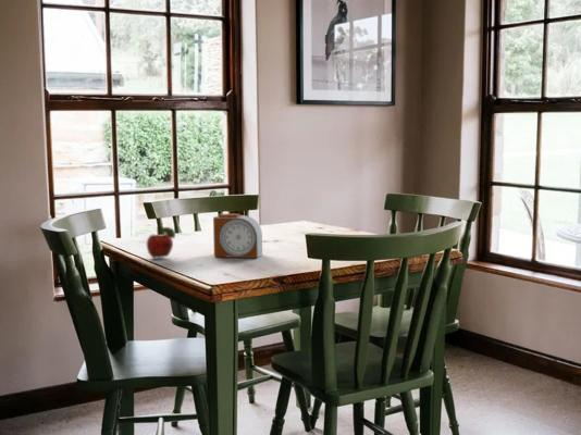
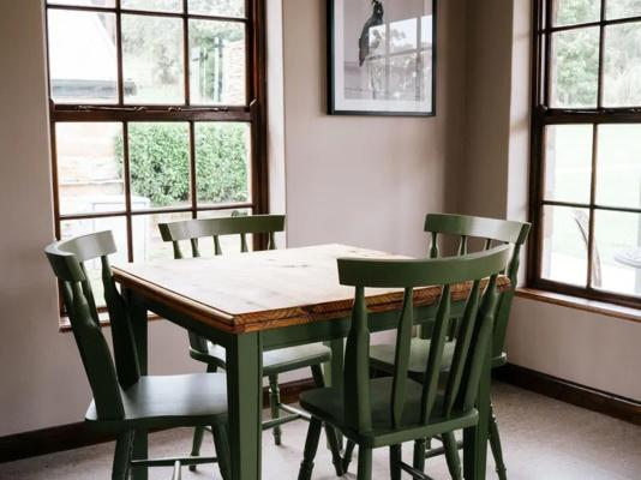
- alarm clock (237, 235)
- fruit (161, 241)
